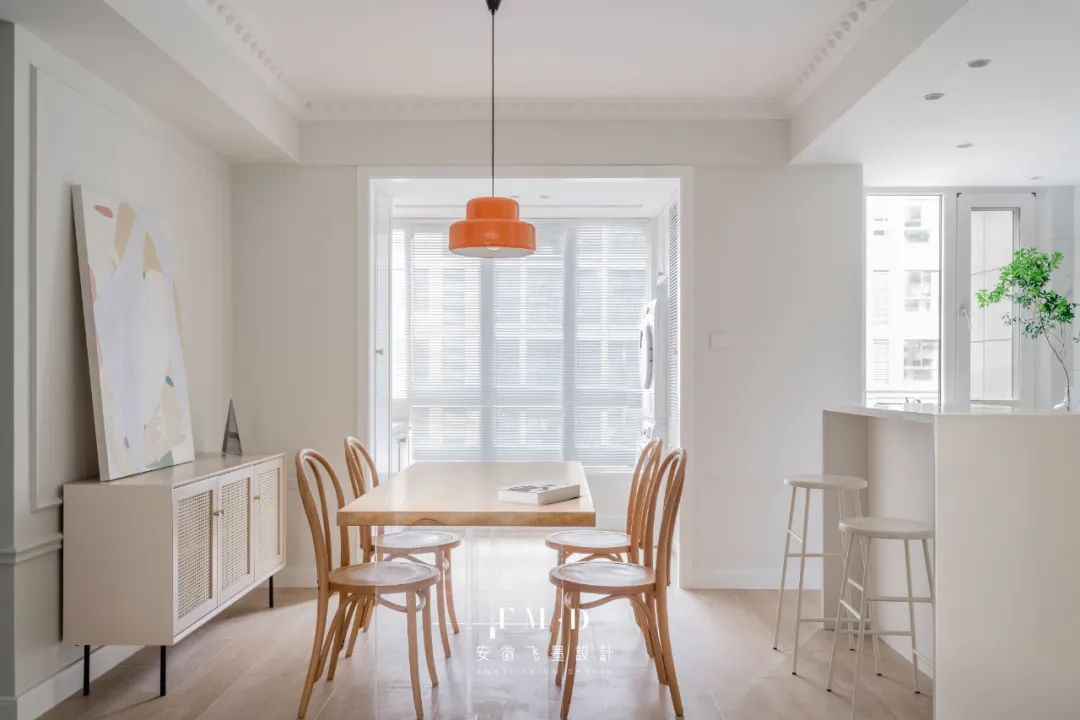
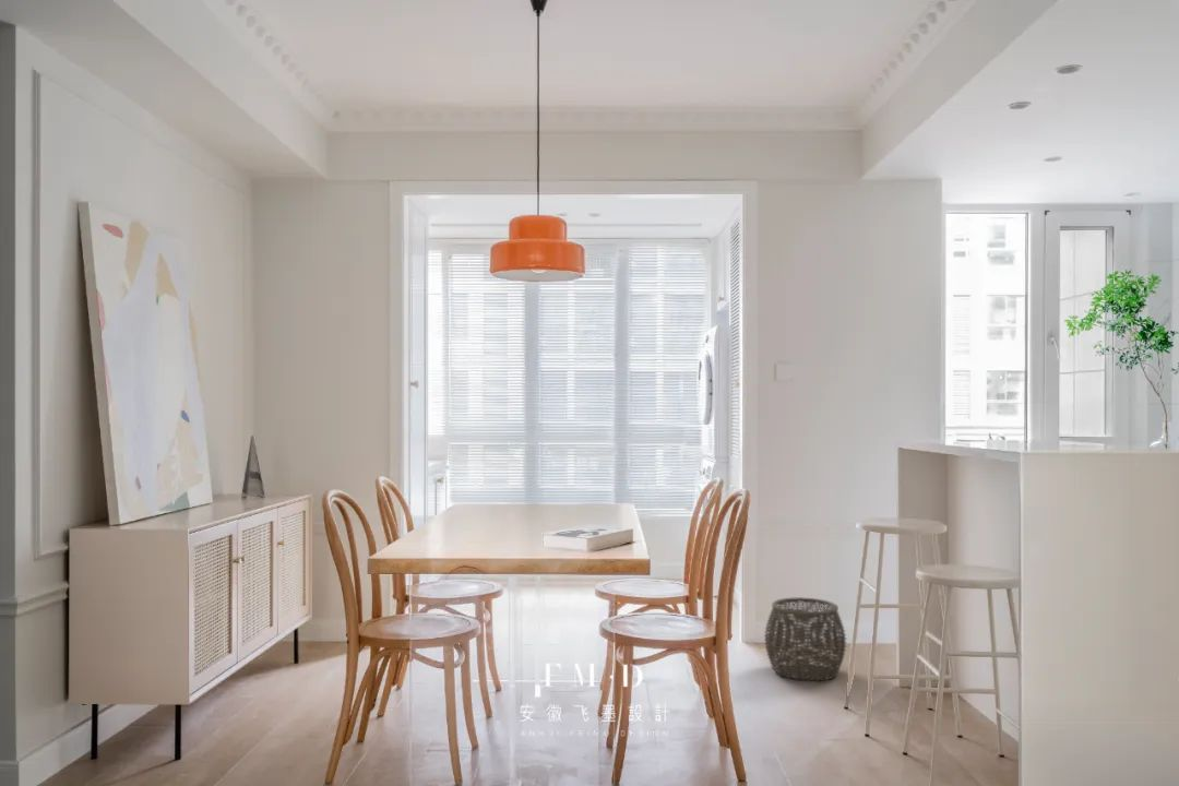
+ woven basket (805, 638)
